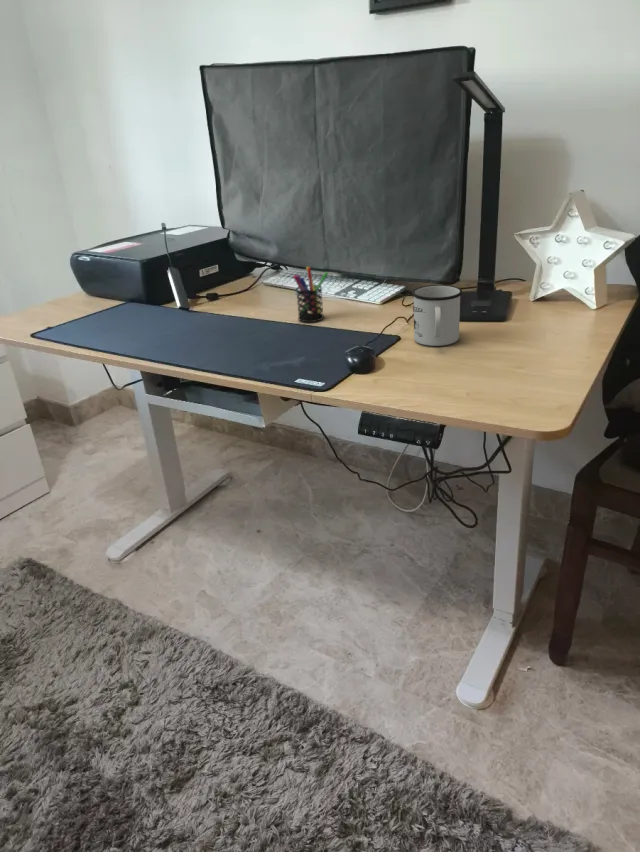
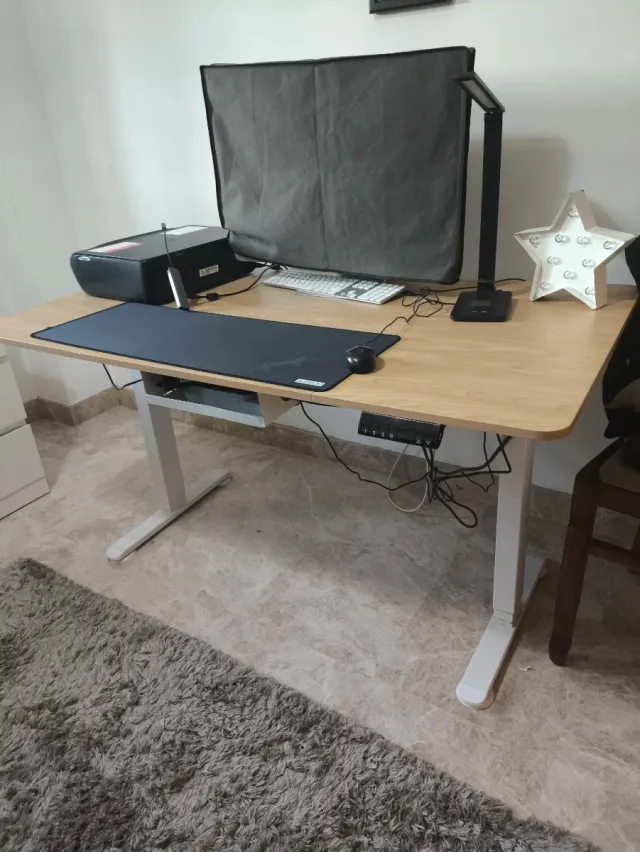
- mug (436, 317)
- pen holder (312, 292)
